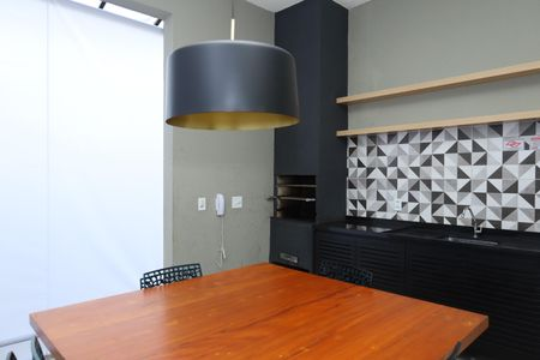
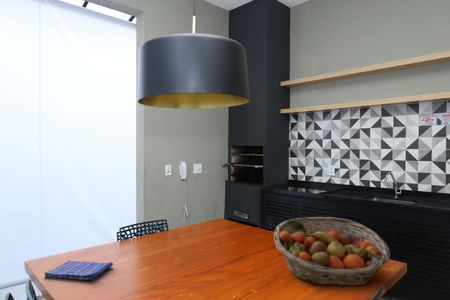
+ dish towel (80, 268)
+ fruit basket (328, 248)
